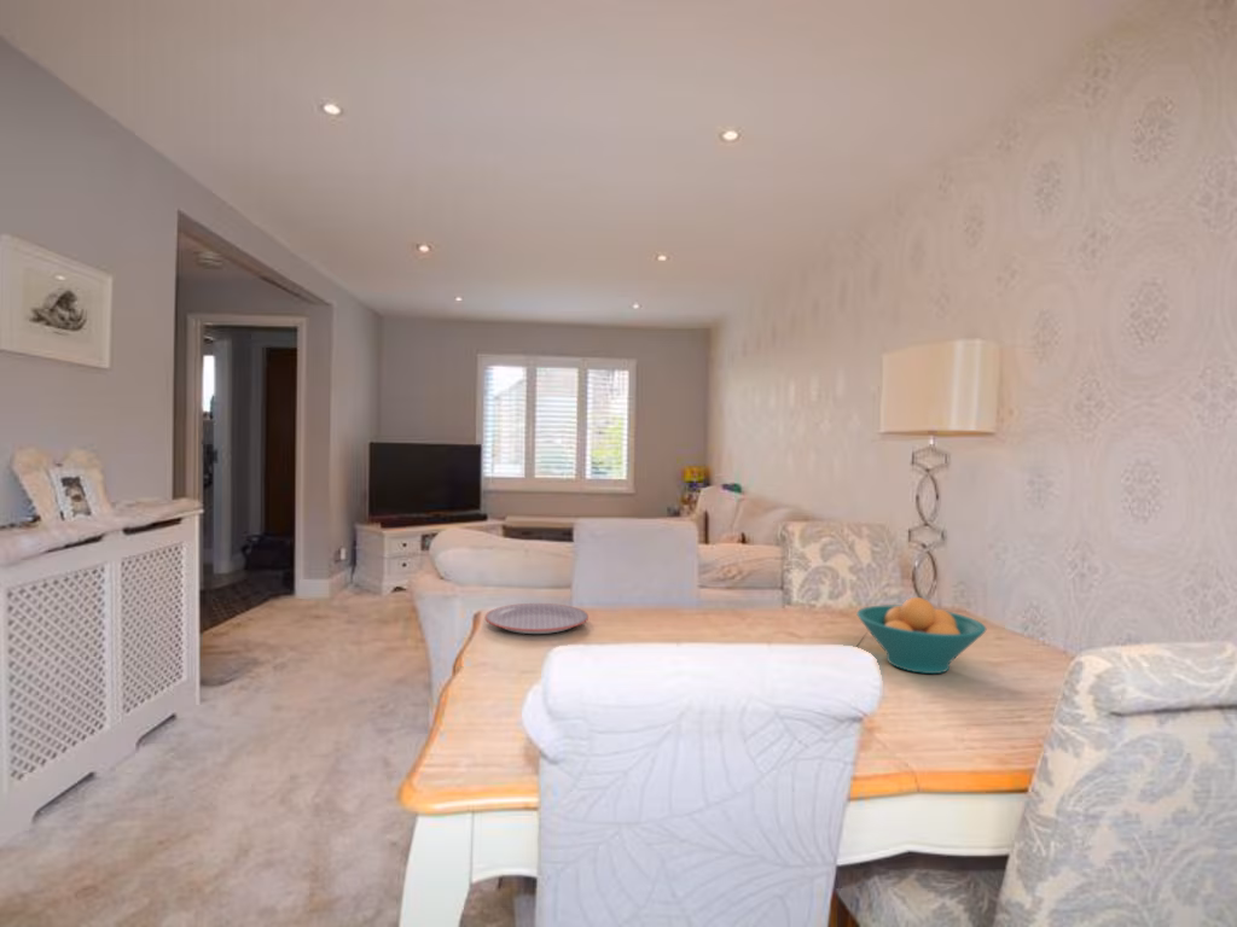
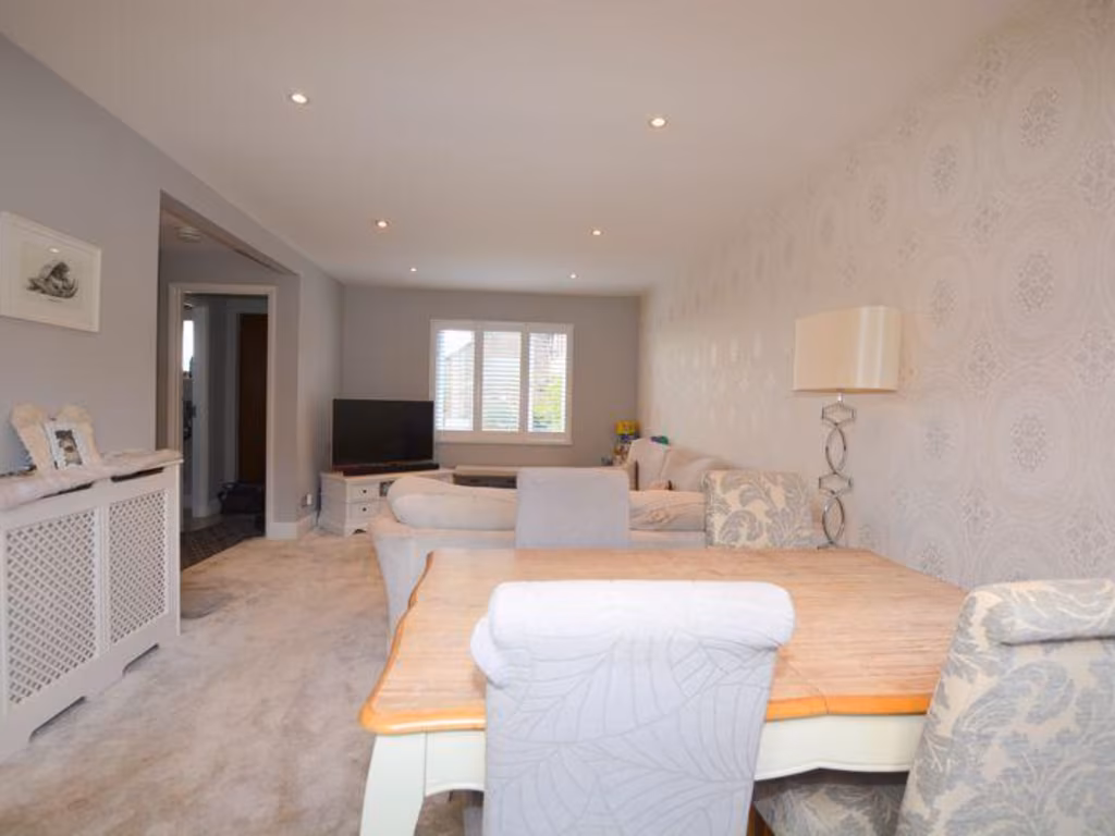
- fruit bowl (918, 631)
- plate (536, 619)
